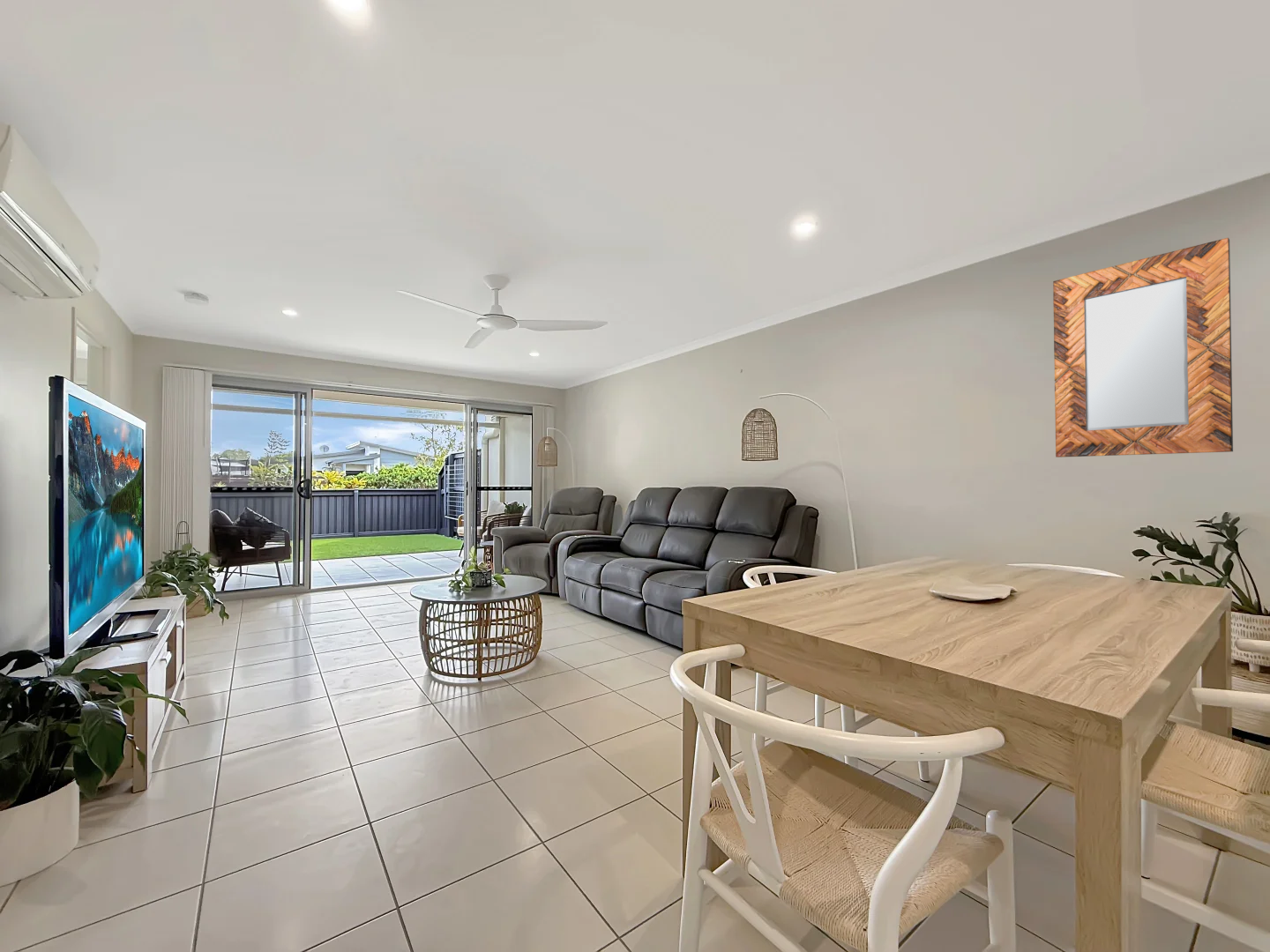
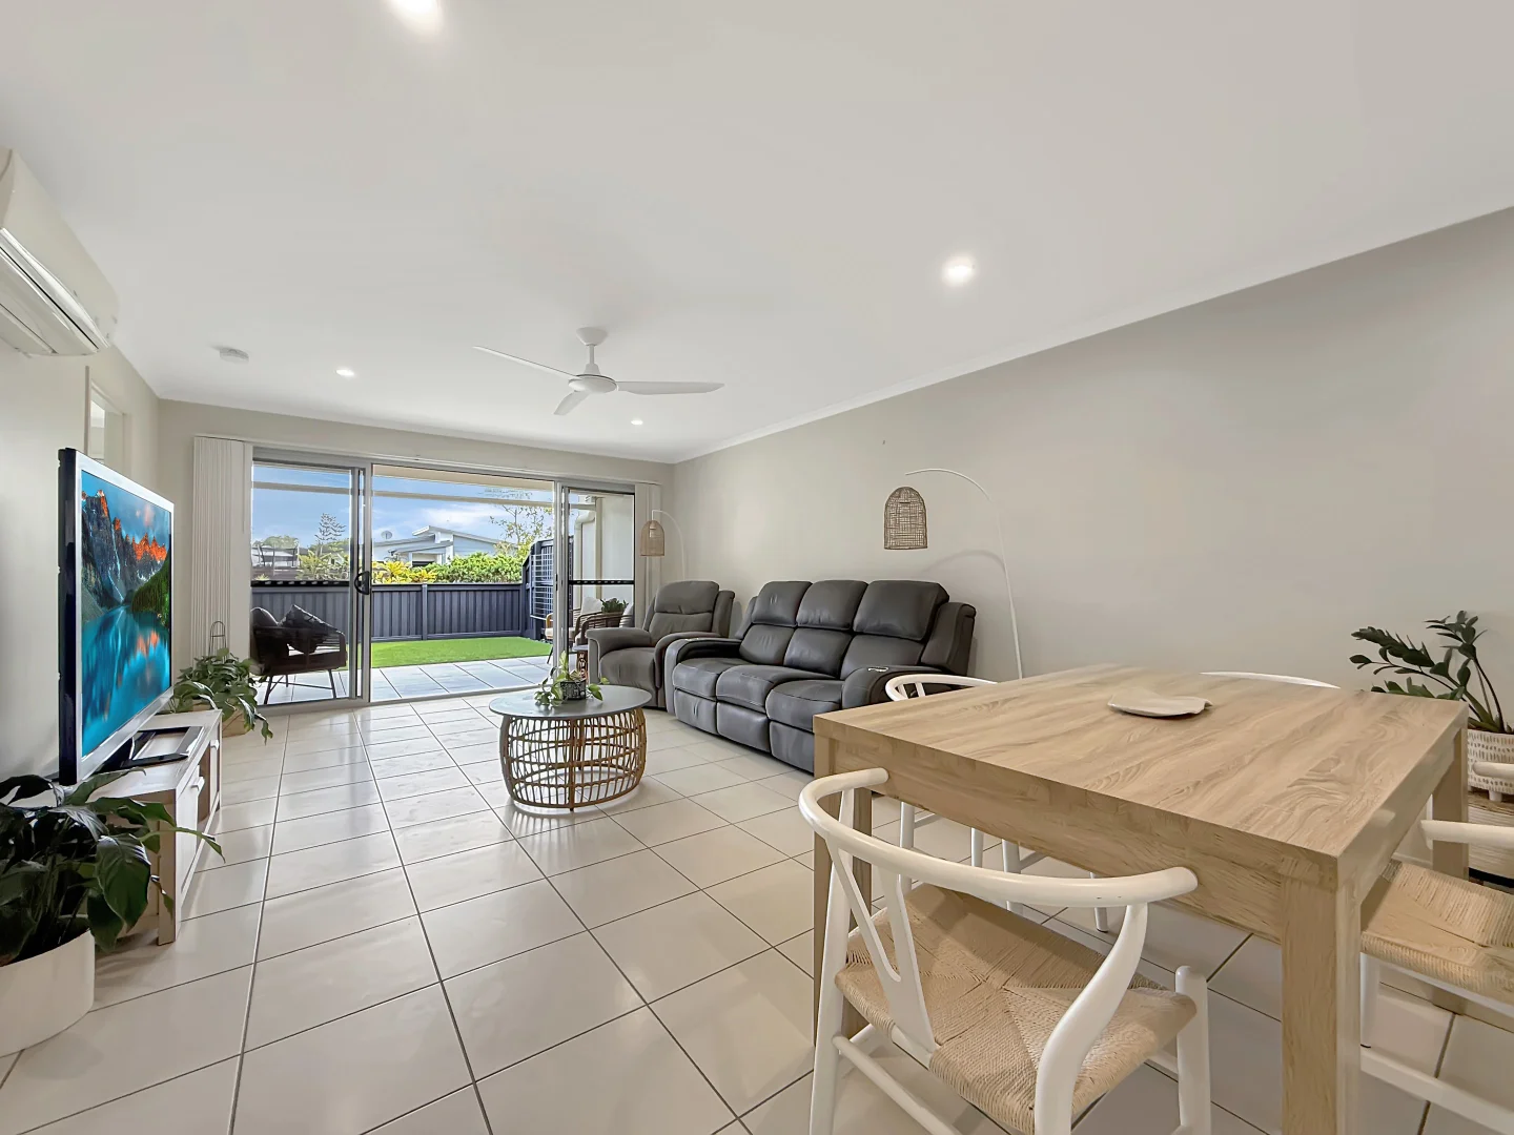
- home mirror (1134, 358)
